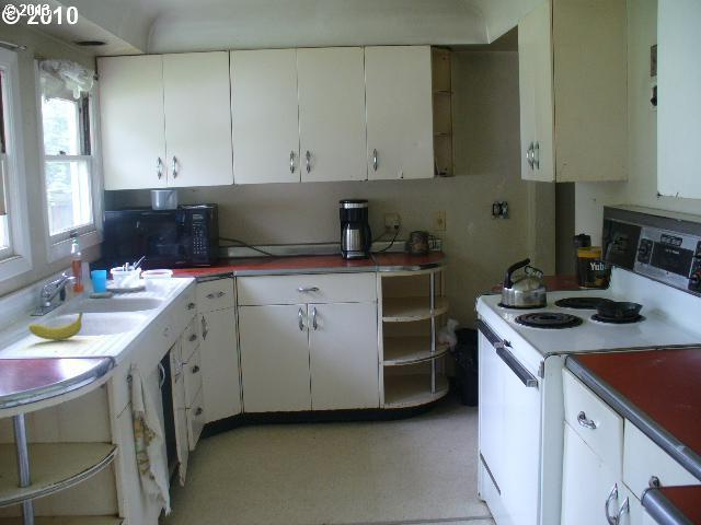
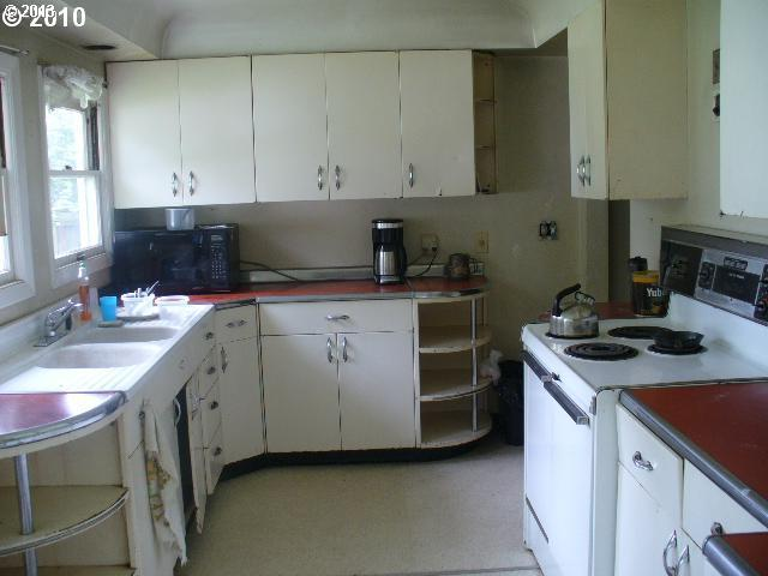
- fruit (56, 327)
